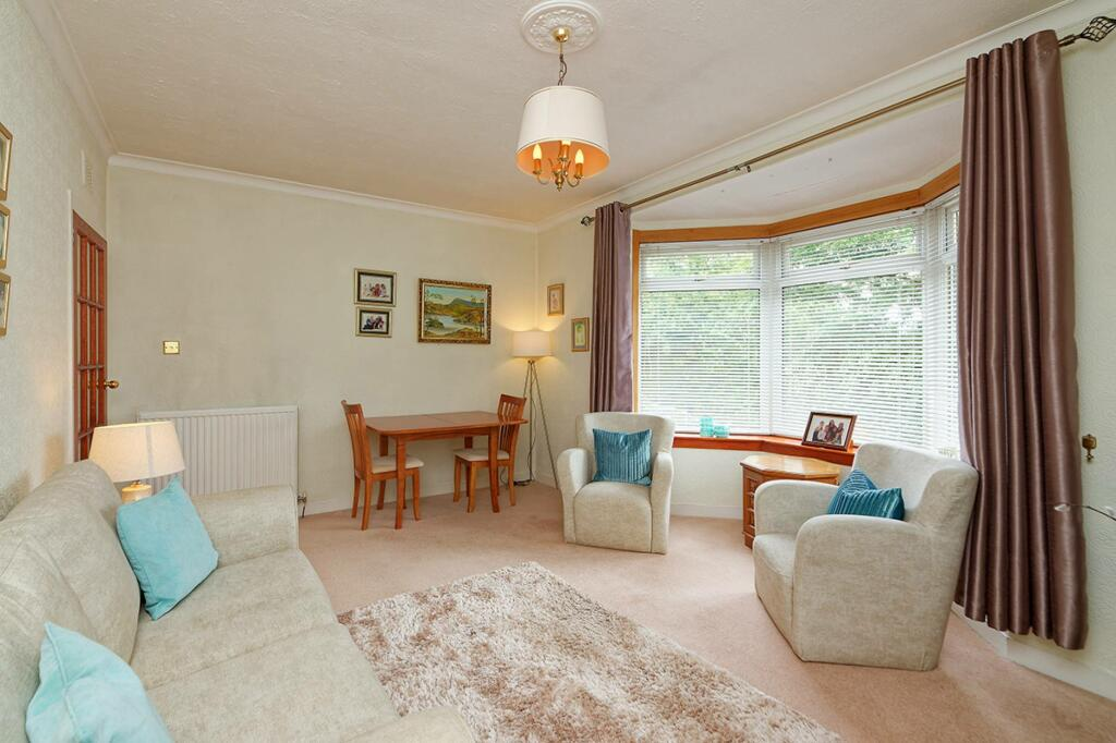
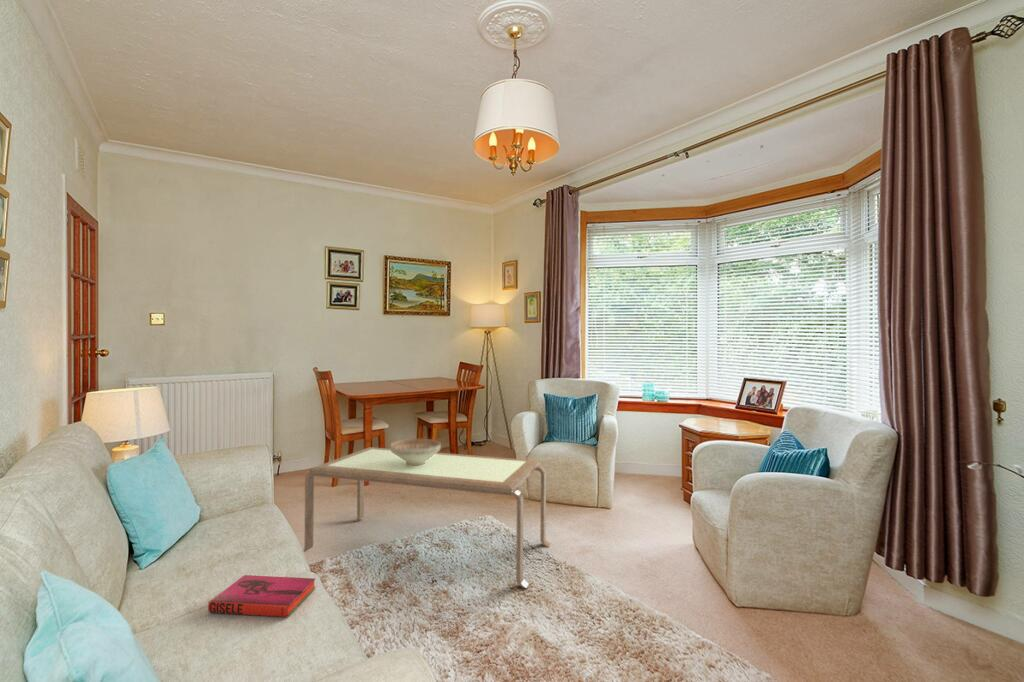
+ hardback book (264, 594)
+ decorative bowl (415, 453)
+ coffee table (430, 487)
